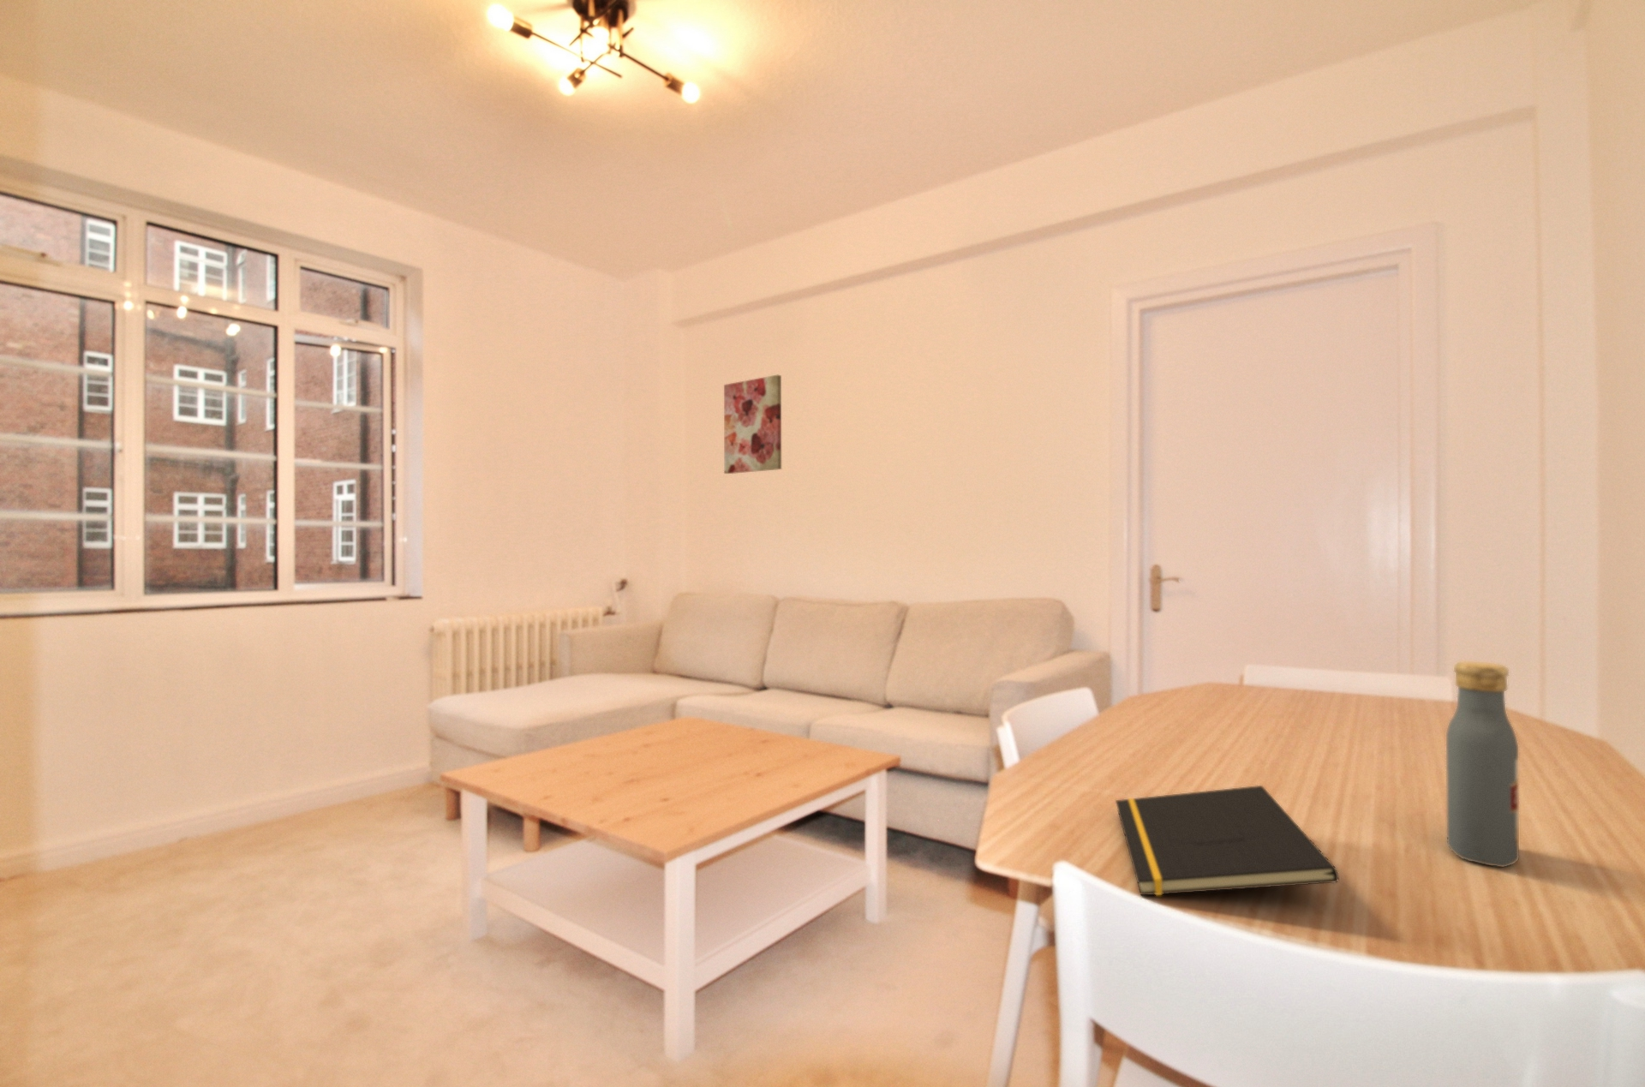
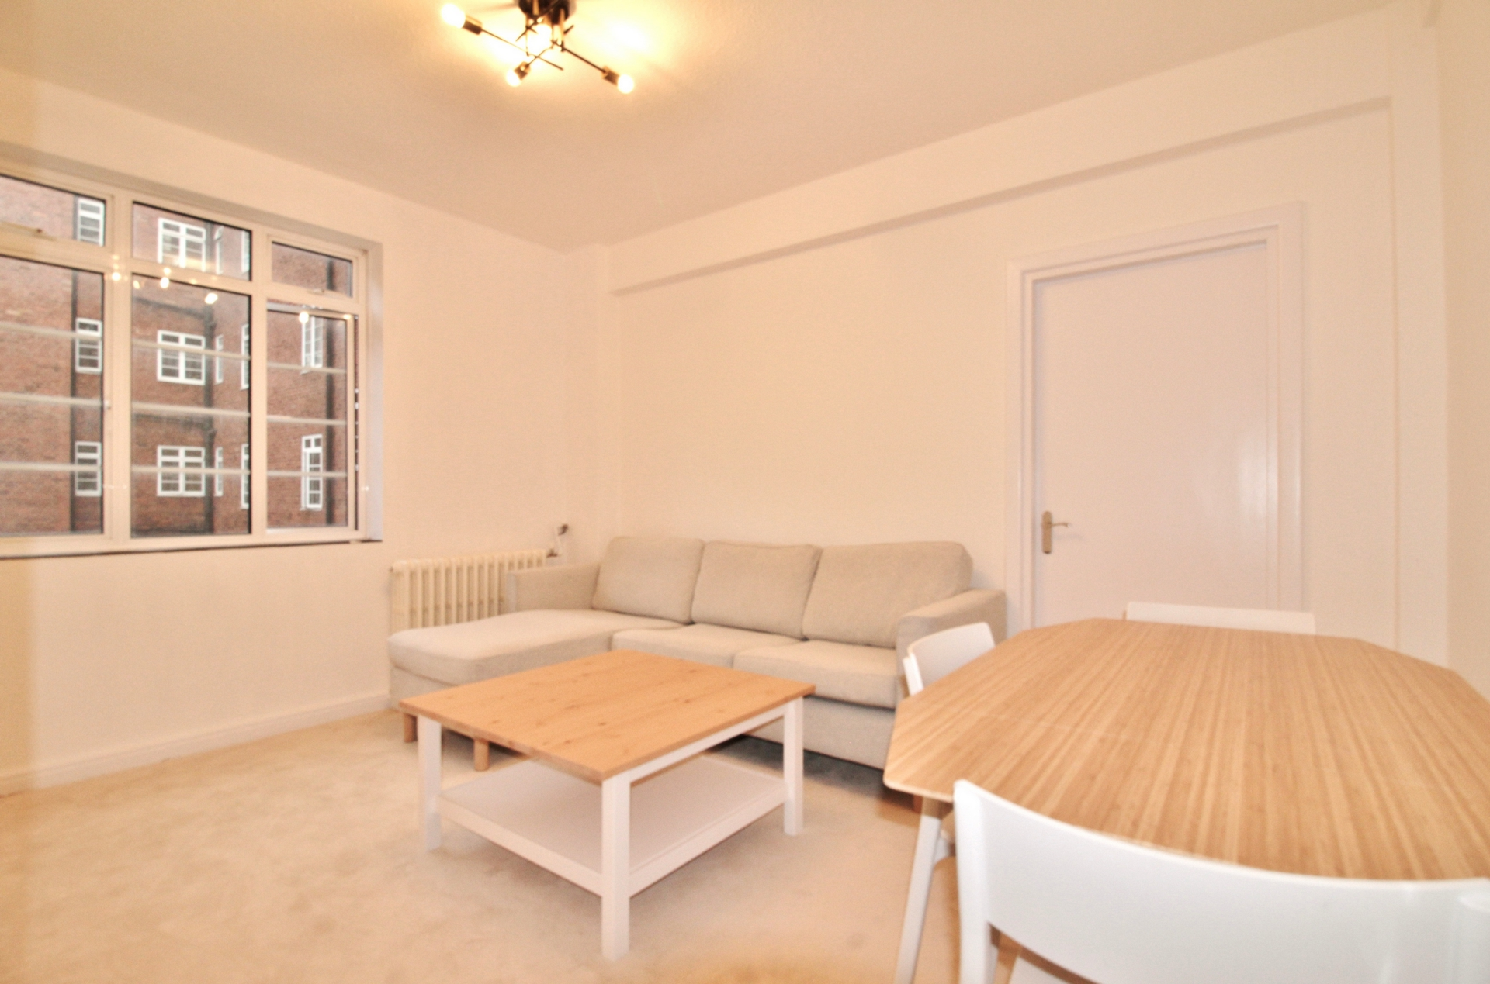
- notepad (1208, 835)
- vodka (1480, 757)
- wall art (751, 426)
